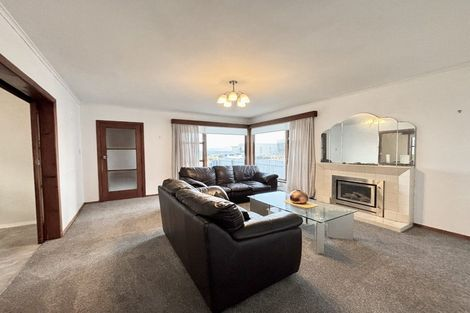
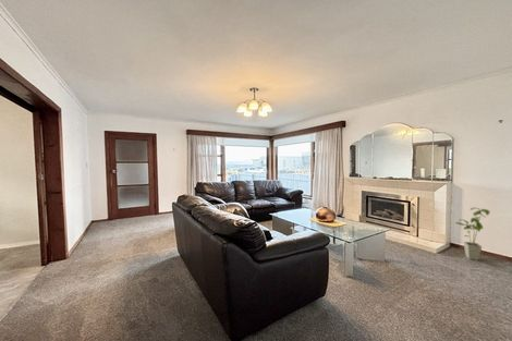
+ house plant (474, 232)
